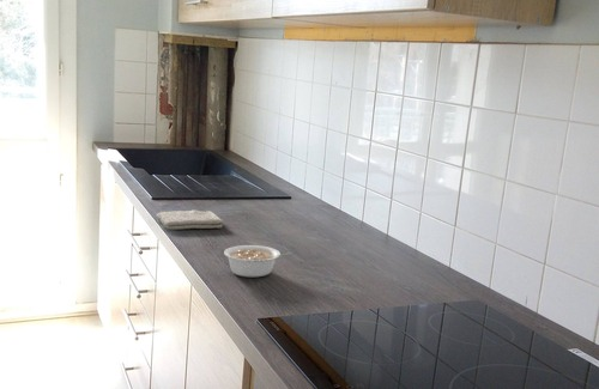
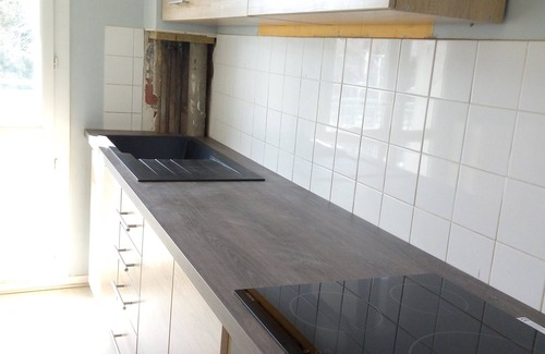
- washcloth (189, 219)
- legume (254, 260)
